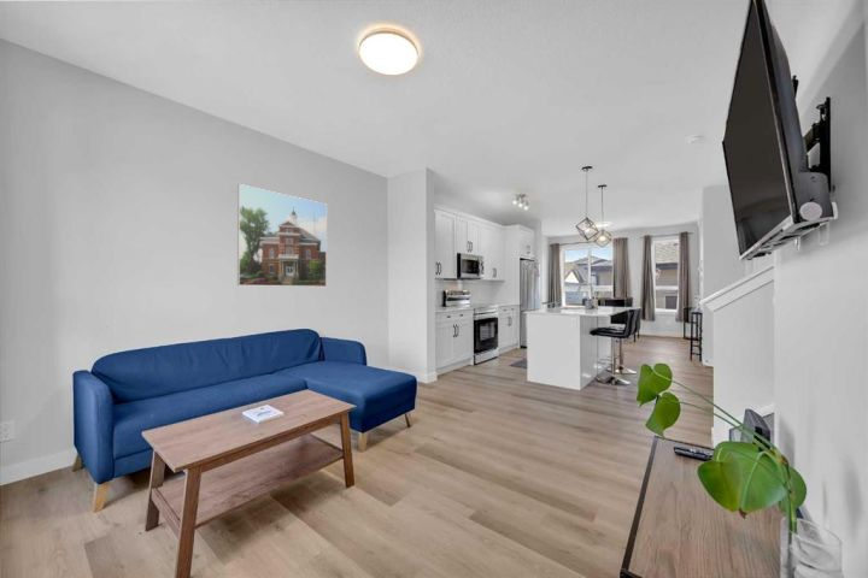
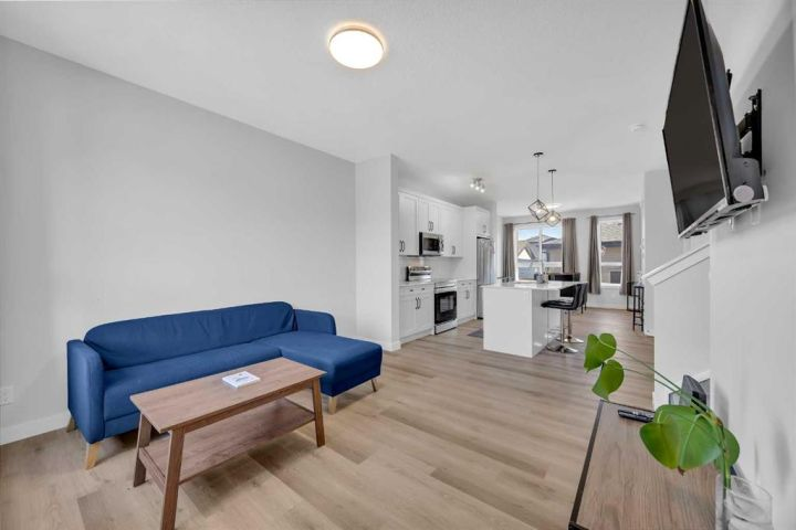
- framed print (286, 240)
